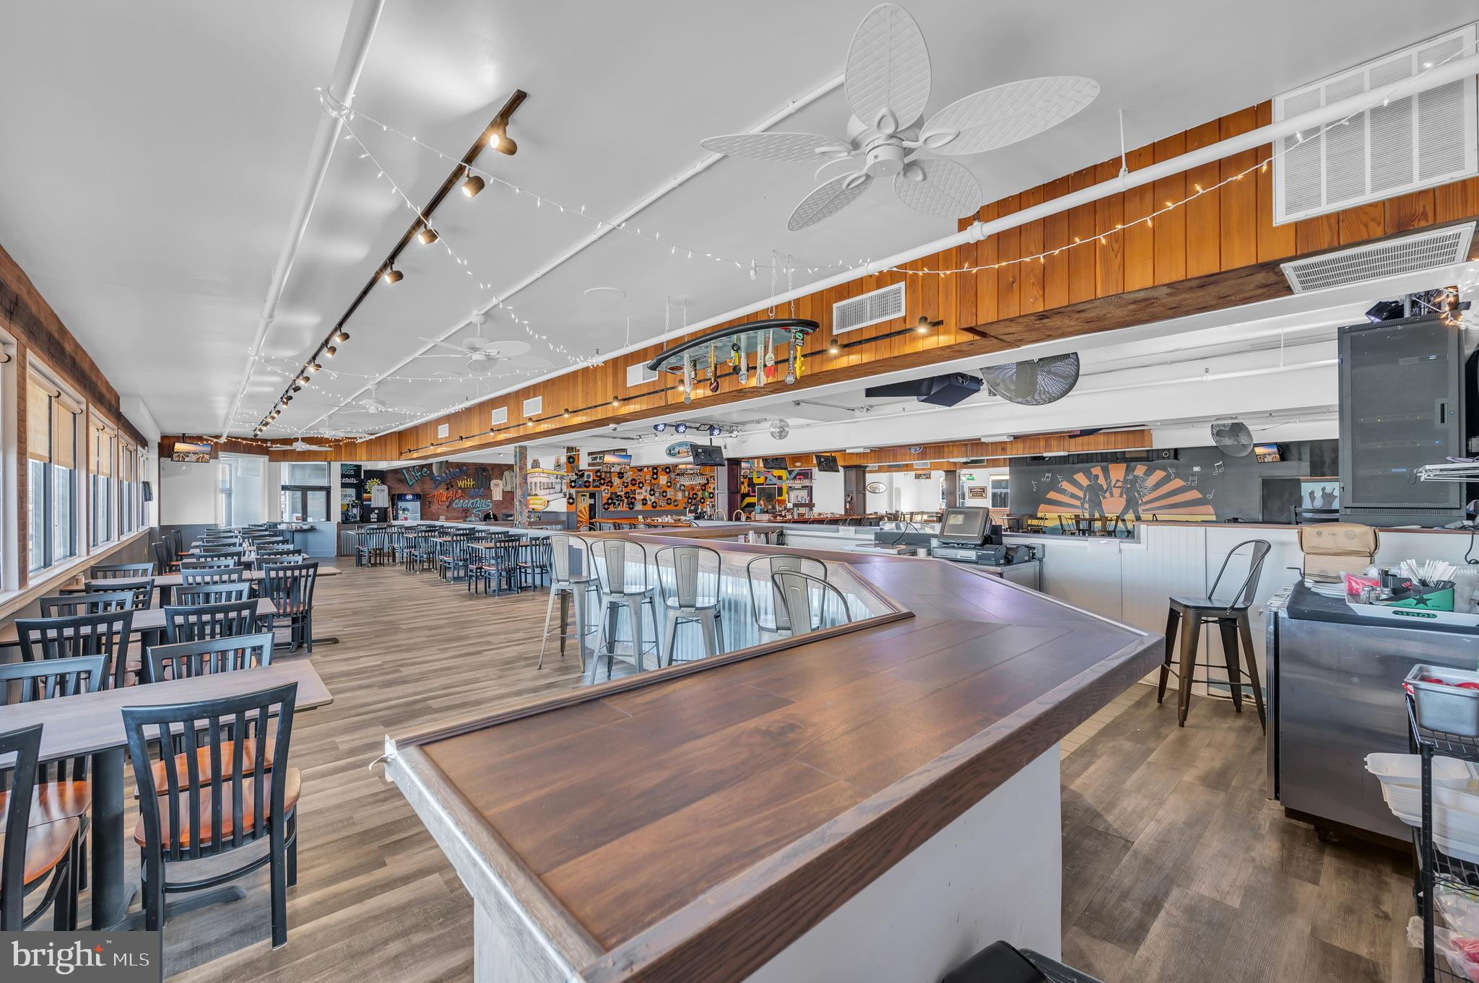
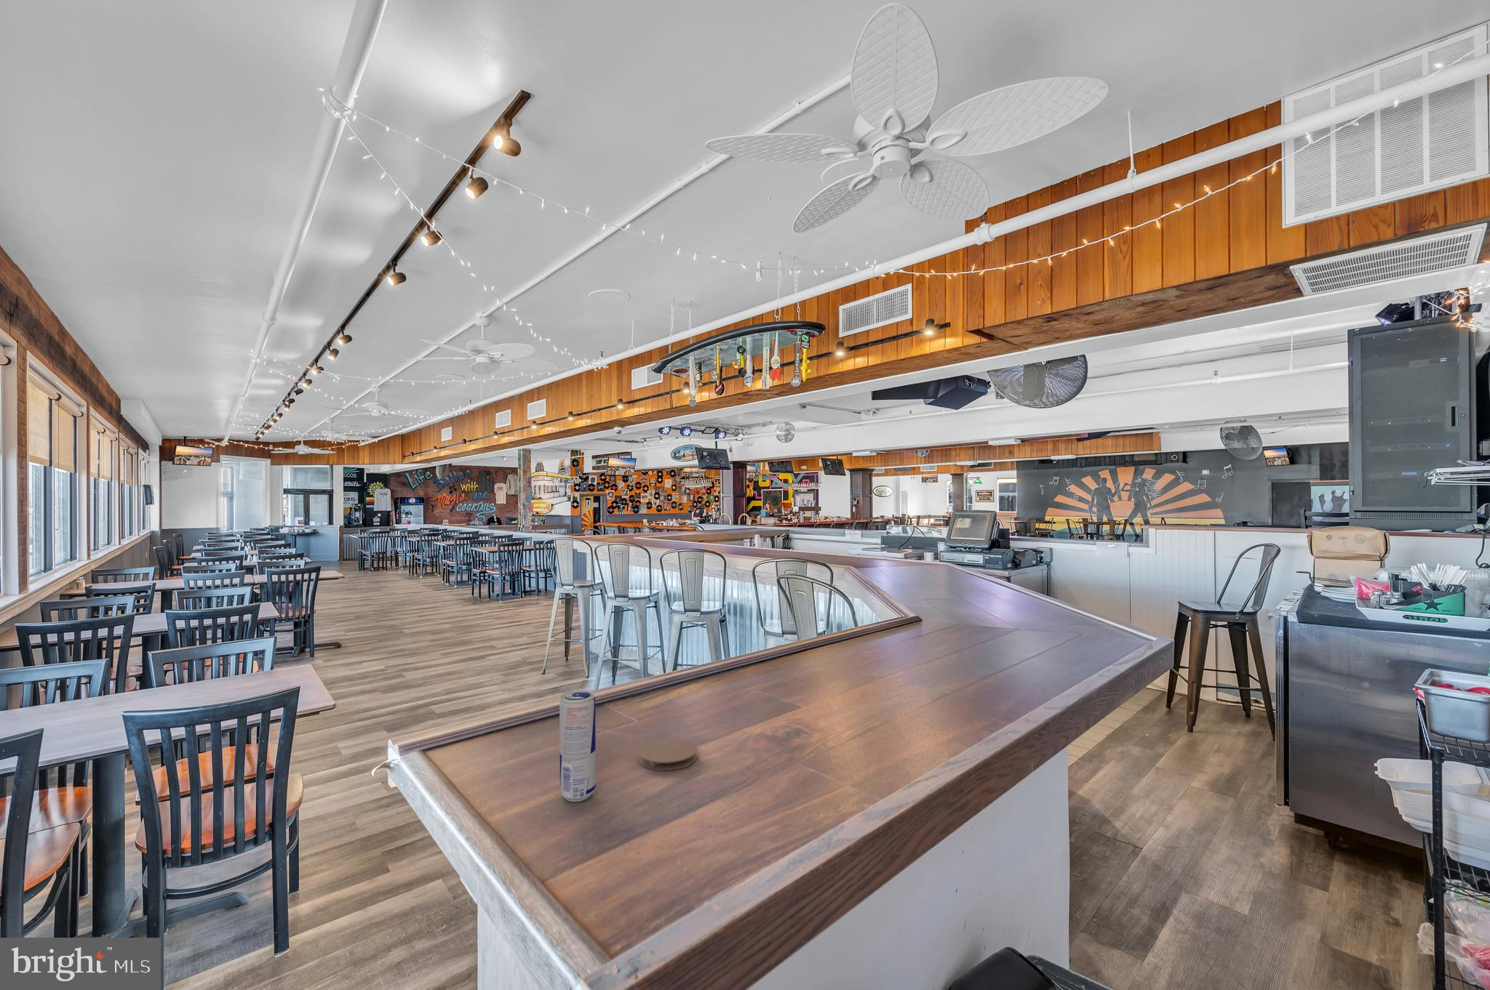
+ coaster (668, 754)
+ beverage can (578, 745)
